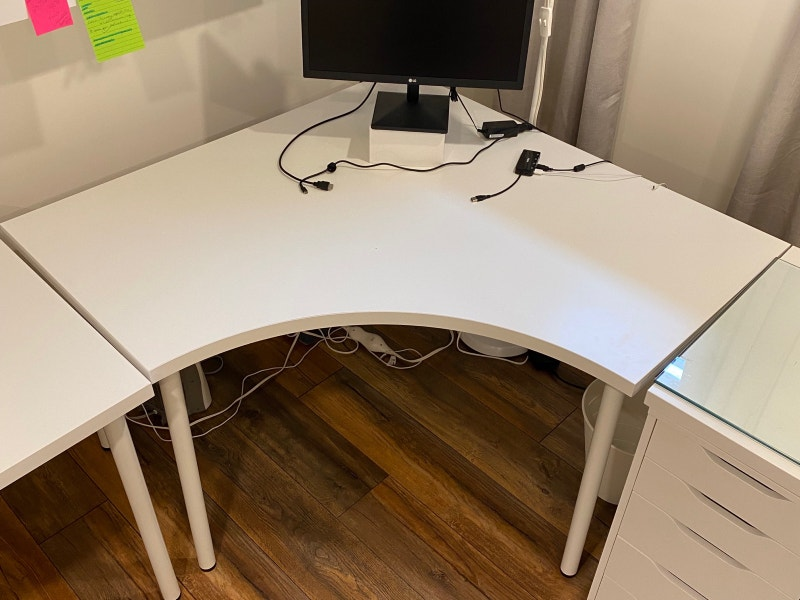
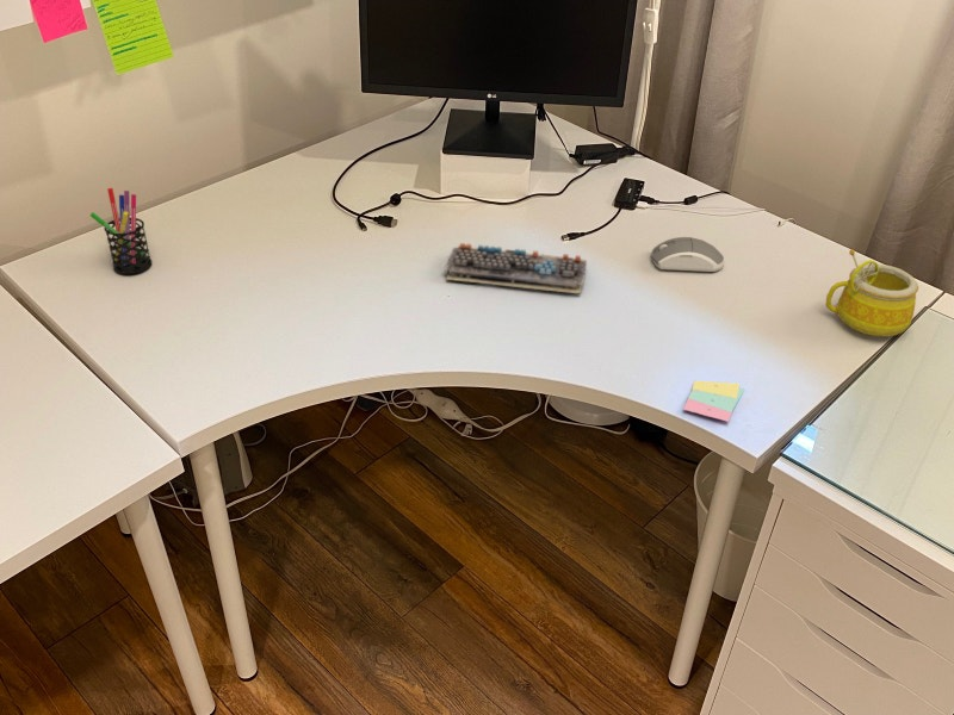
+ pen holder (119, 231)
+ sticky notes (714, 392)
+ mug (874, 287)
+ computer mouse (688, 250)
+ computer keyboard (516, 262)
